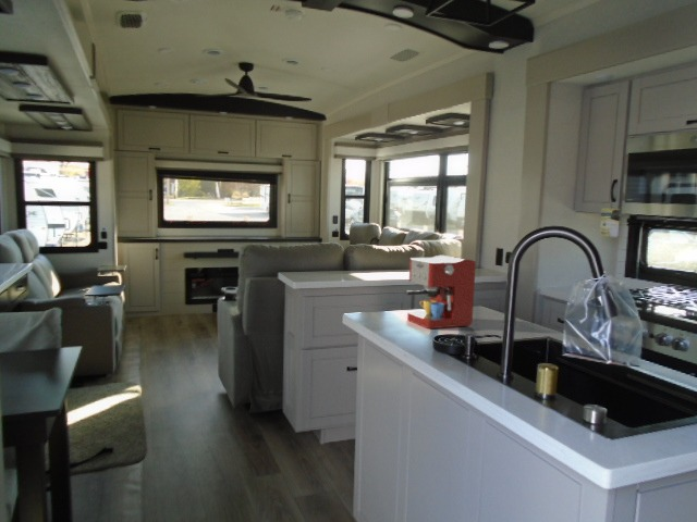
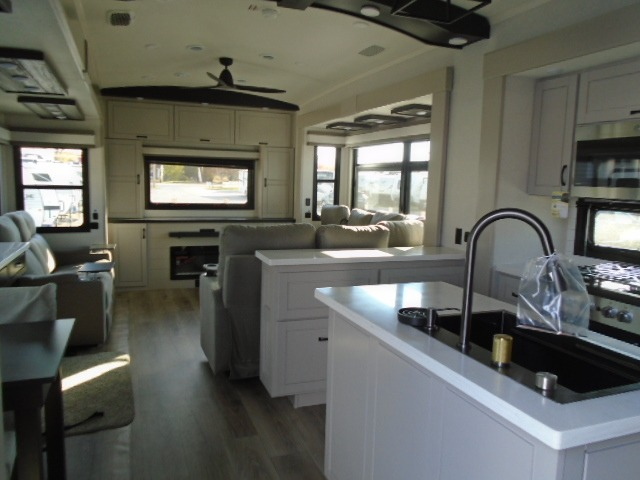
- coffee maker (441, 289)
